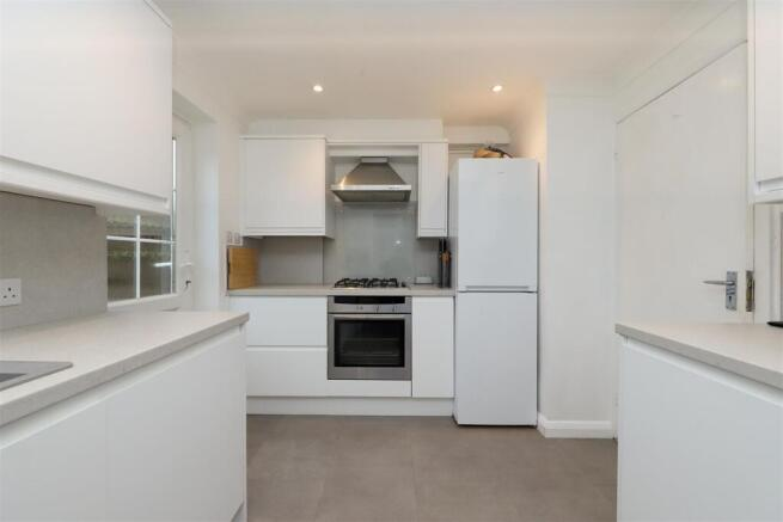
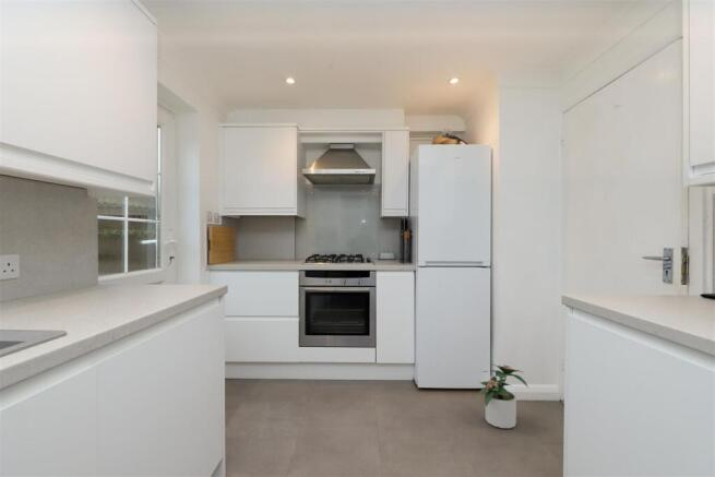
+ potted plant (502, 392)
